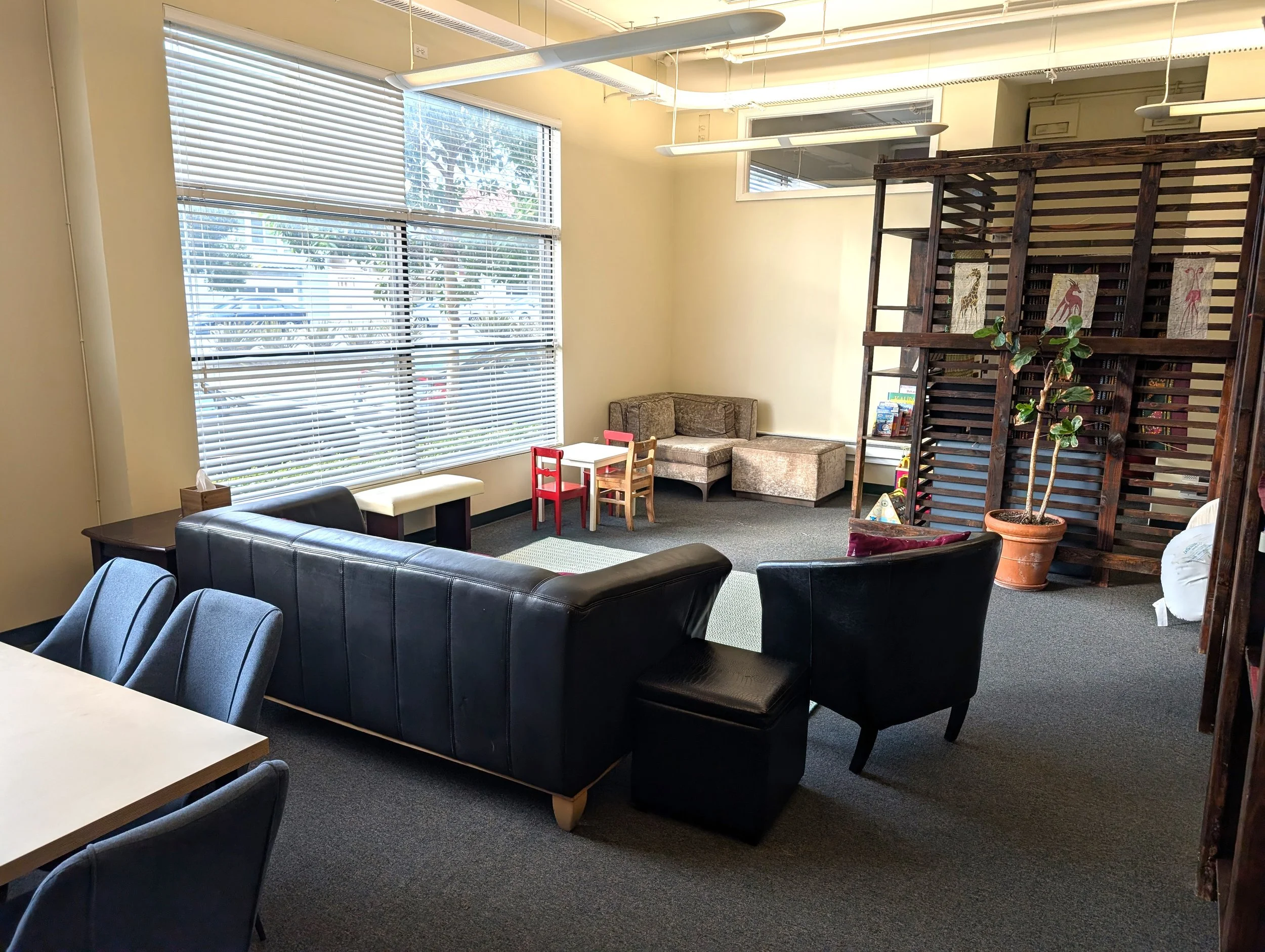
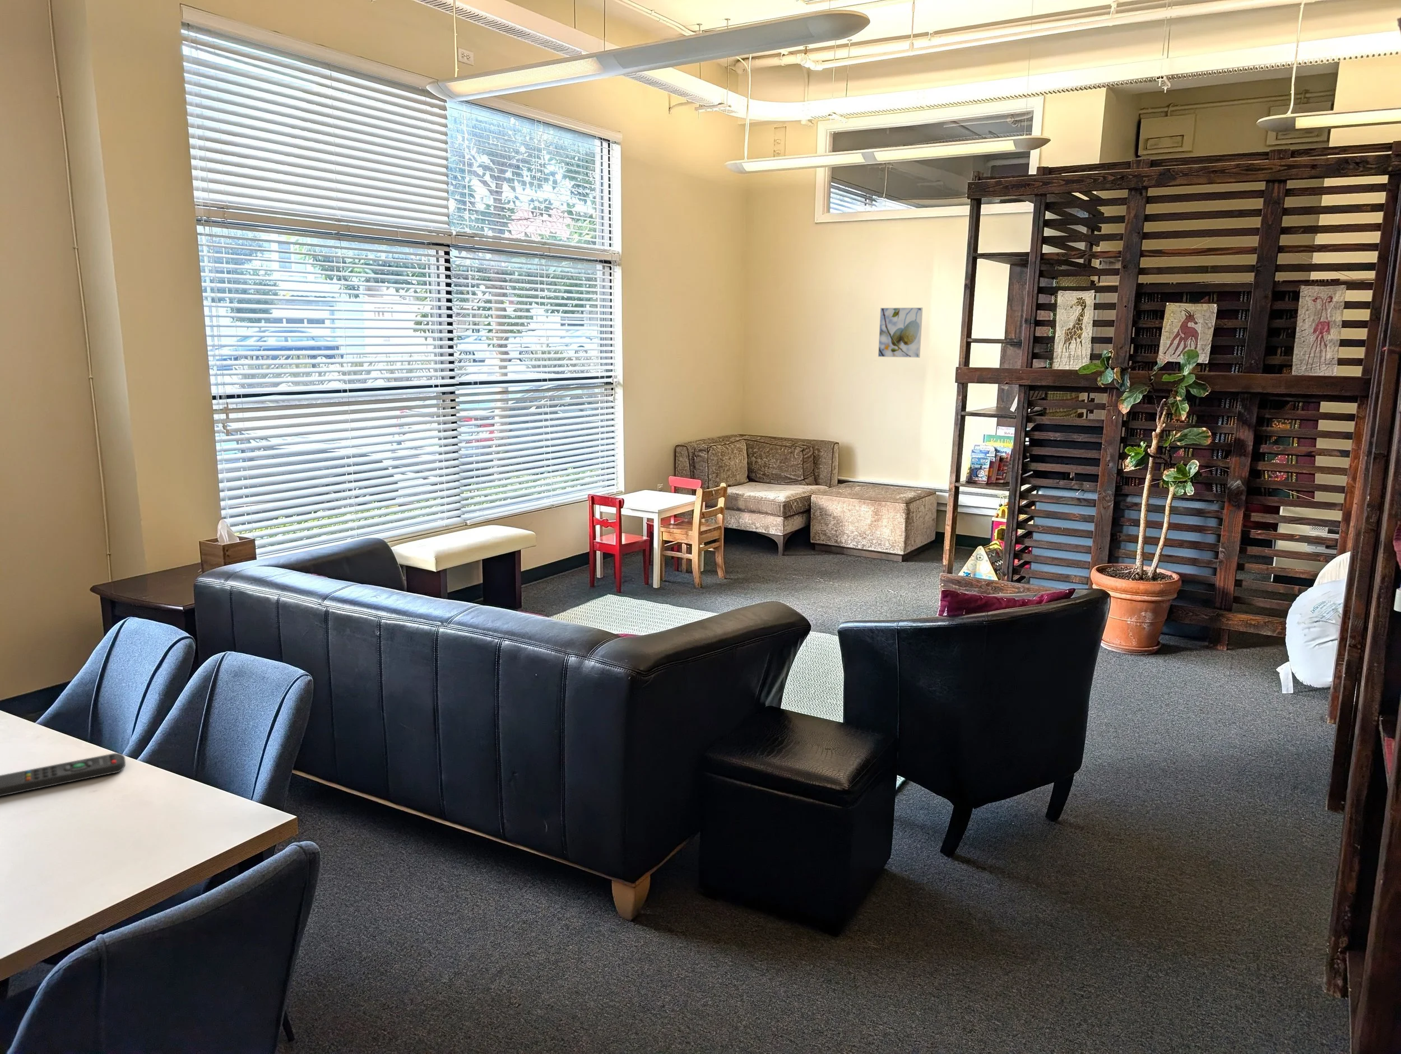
+ remote control (53, 775)
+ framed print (900, 332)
